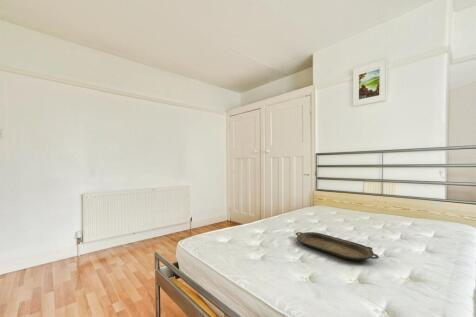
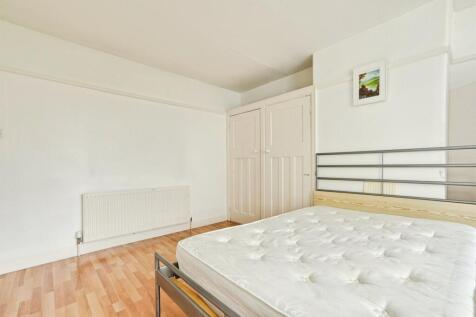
- serving tray (331, 245)
